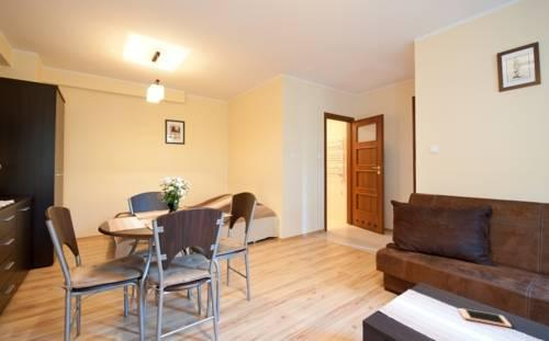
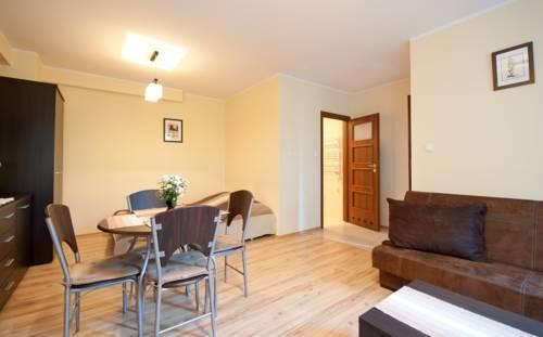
- cell phone (483, 317)
